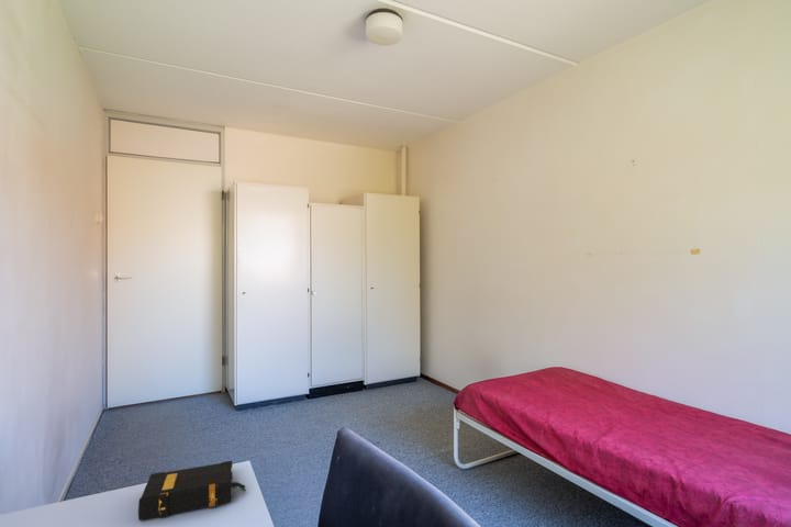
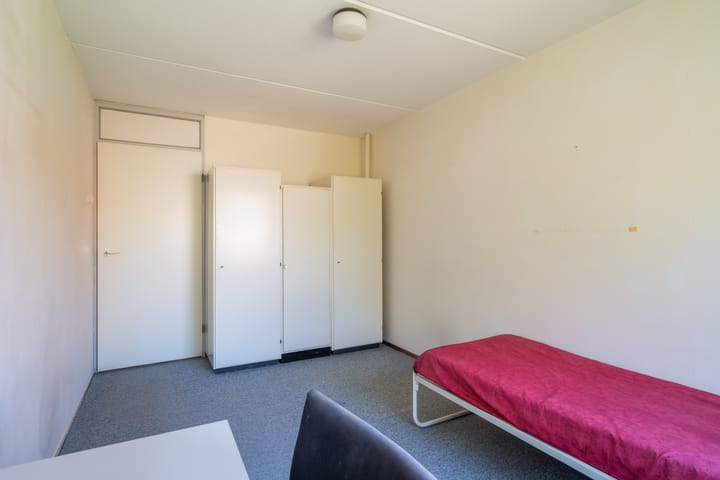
- book (197, 485)
